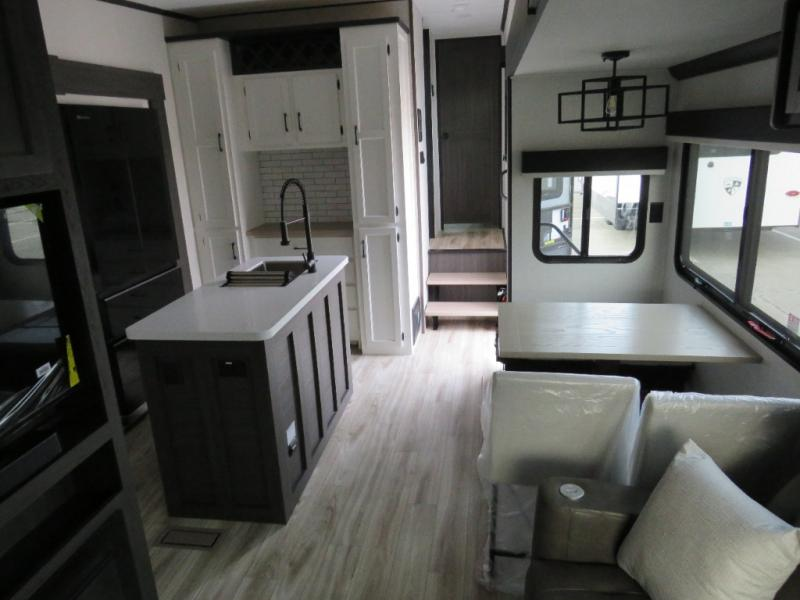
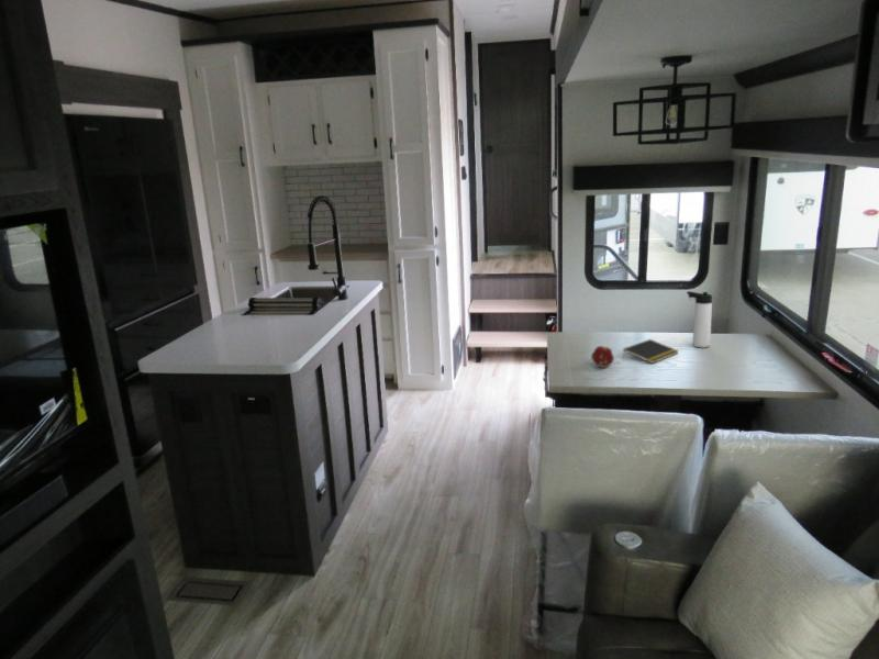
+ thermos bottle (698, 319)
+ notepad (650, 350)
+ fruit (602, 356)
